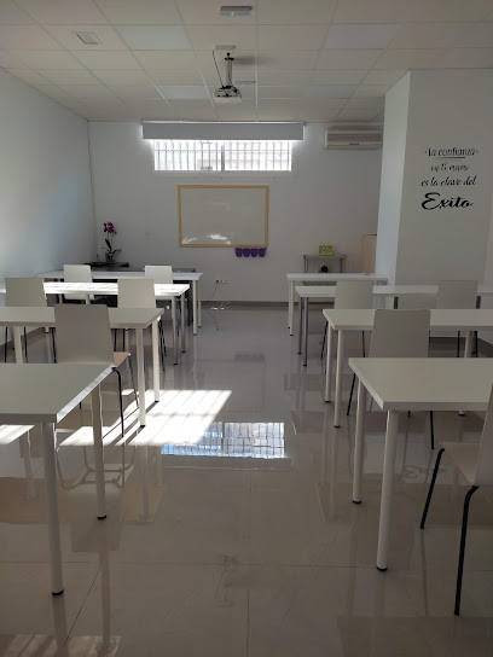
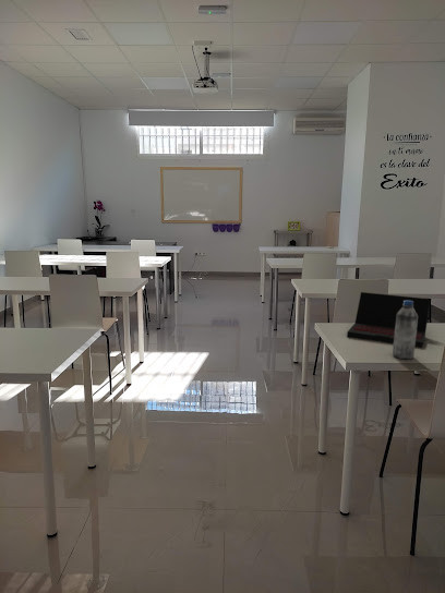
+ laptop (388, 317)
+ water bottle (406, 328)
